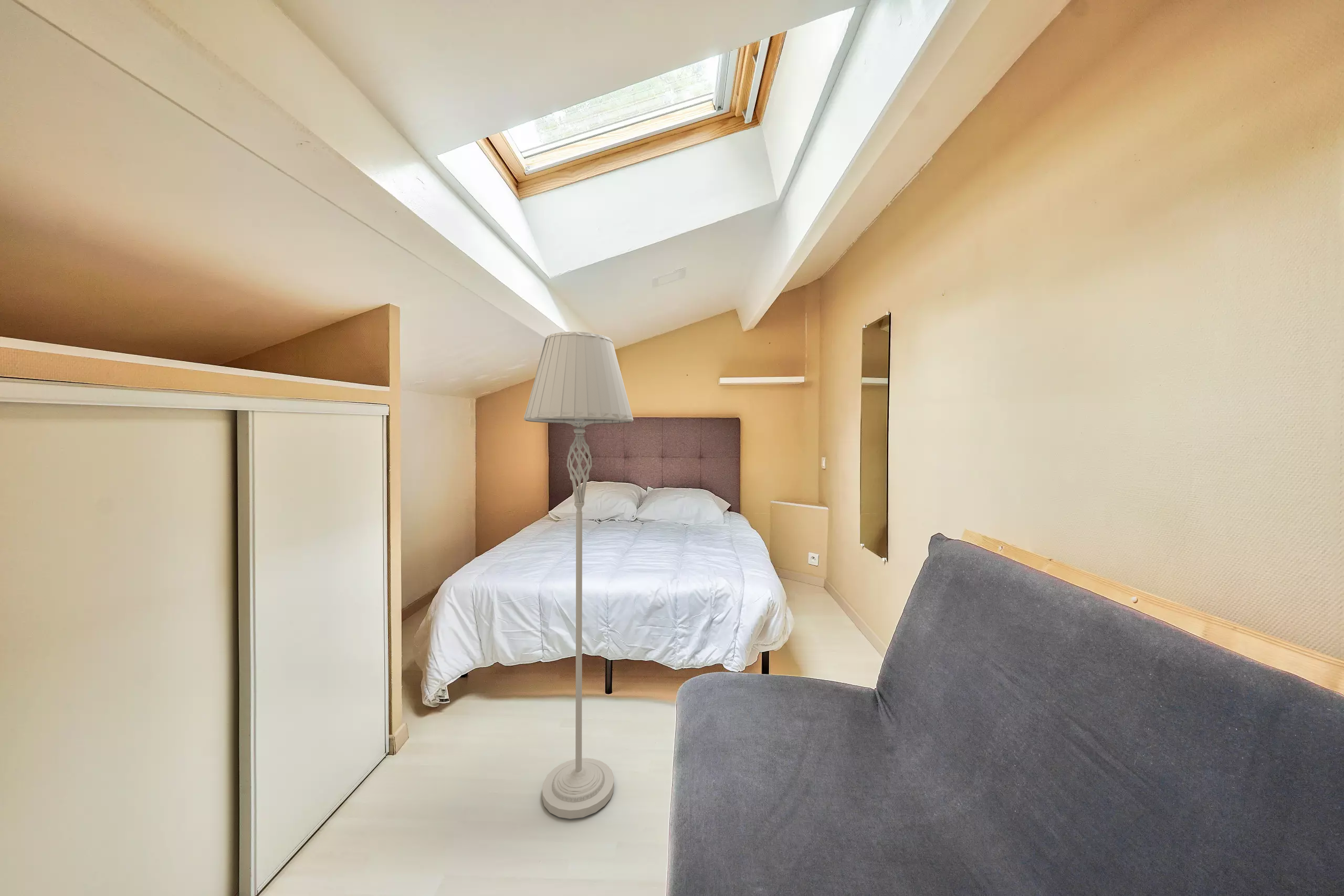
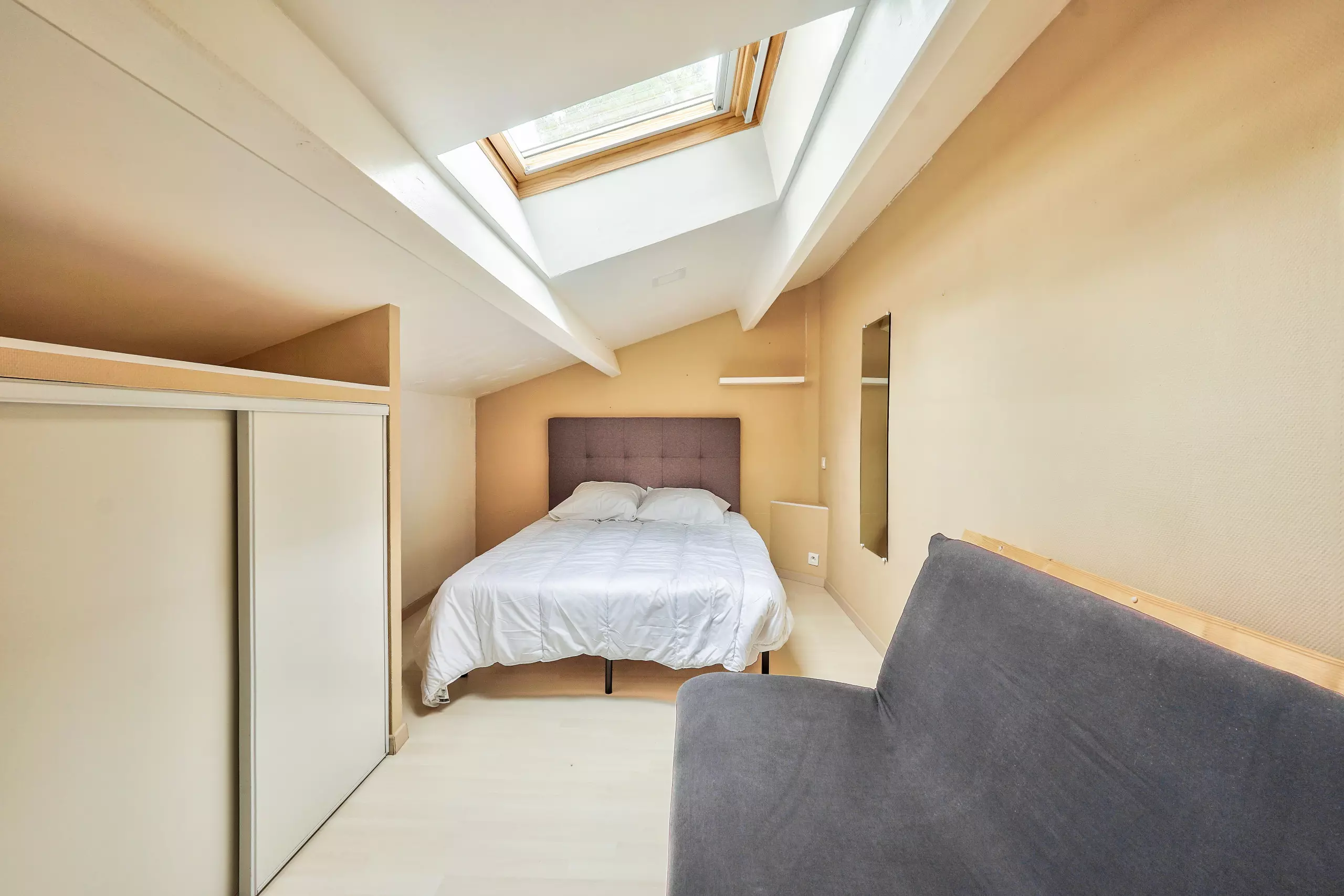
- floor lamp (579, 565)
